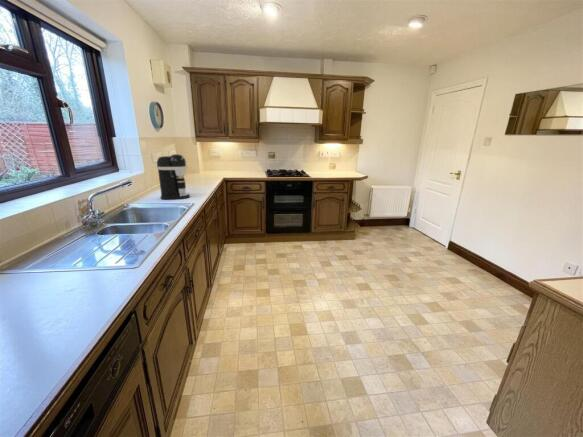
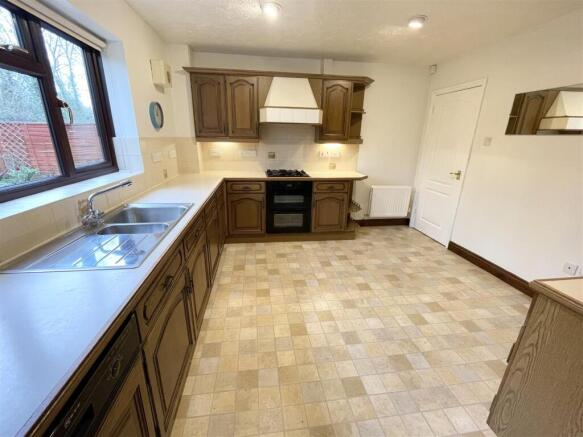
- coffee maker (173, 176)
